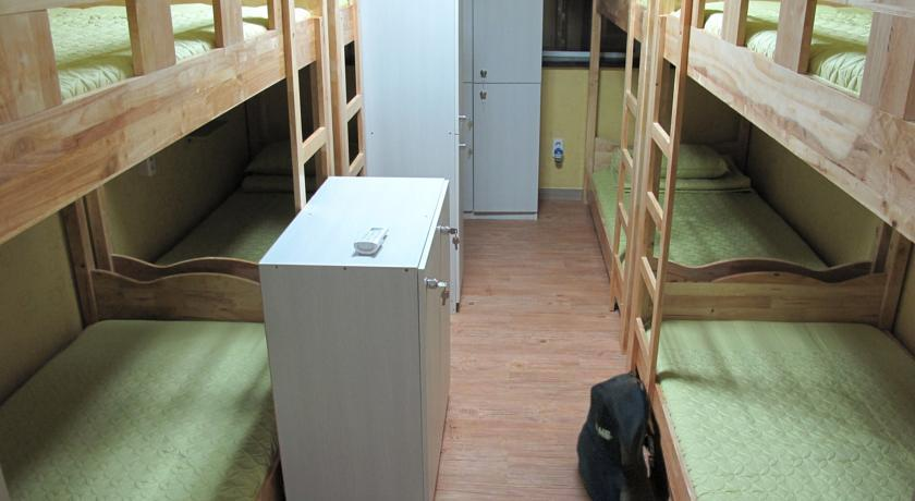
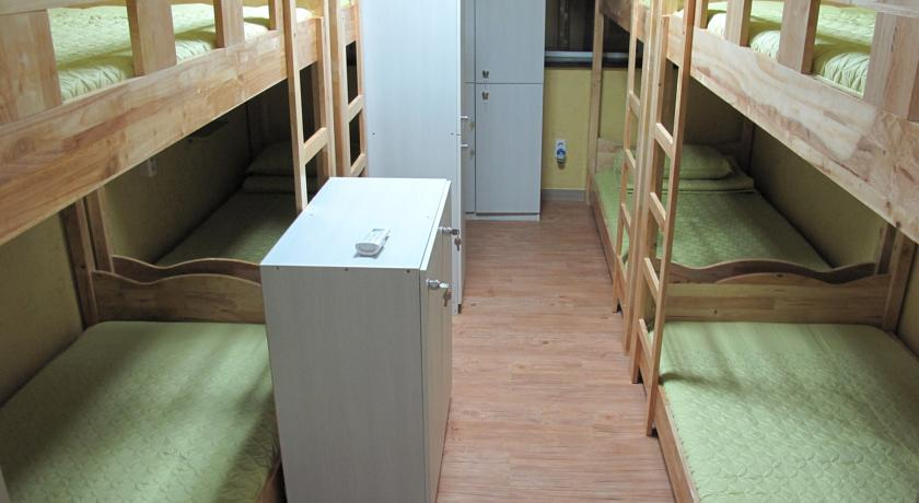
- backpack (624, 433)
